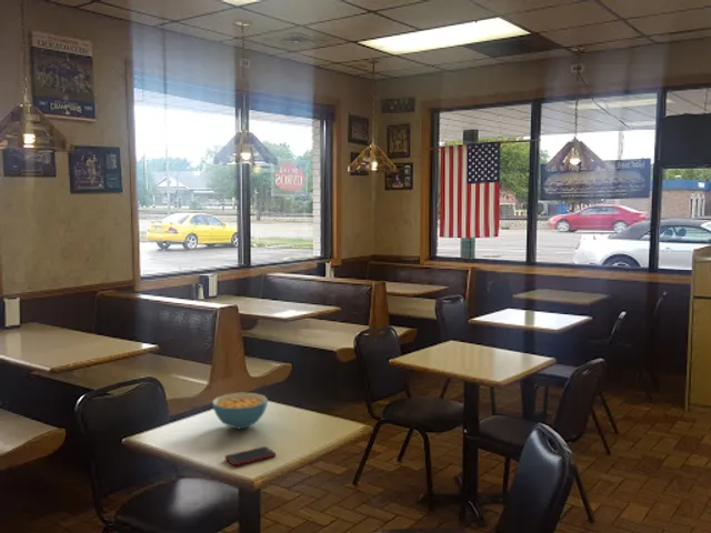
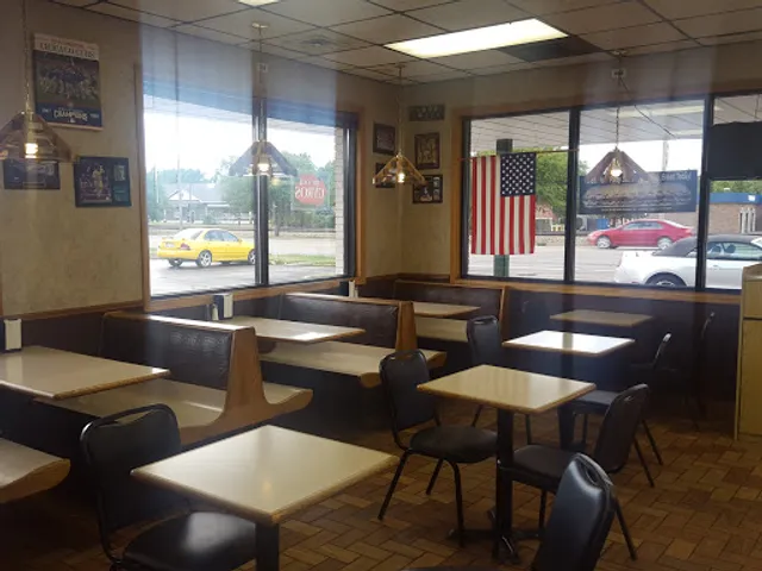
- cell phone (250, 455)
- cereal bowl (240, 413)
